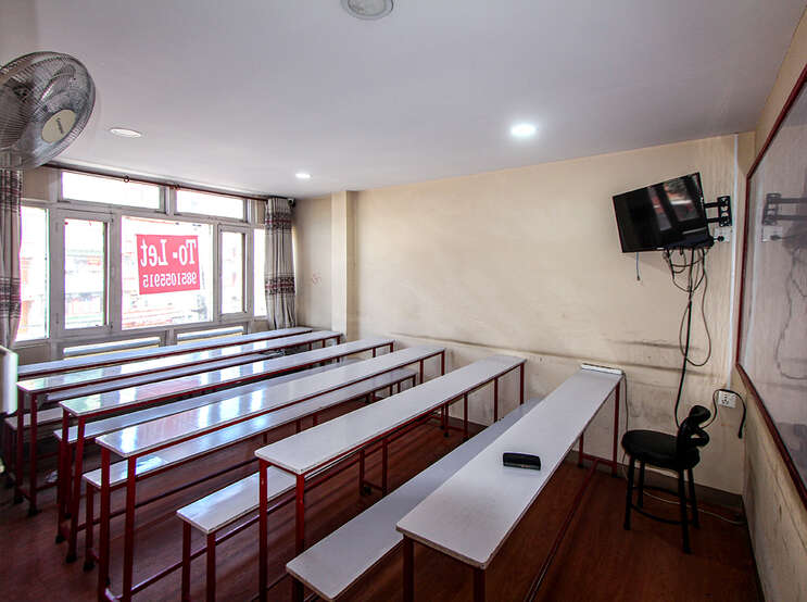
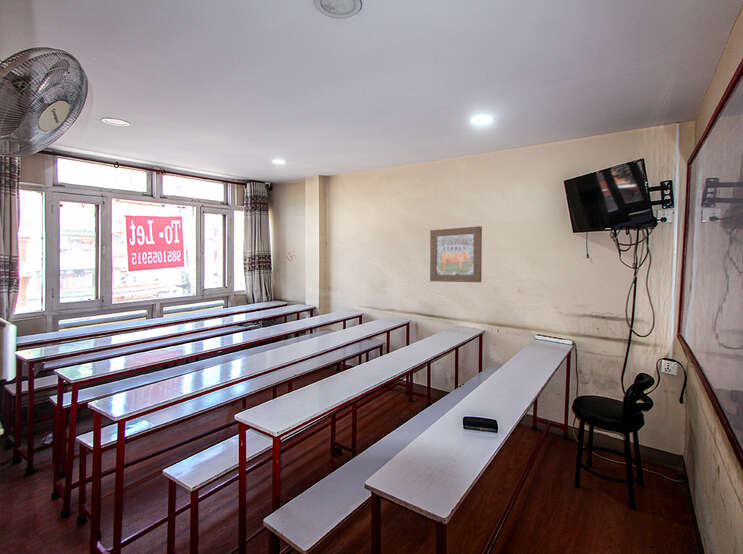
+ wall art (454, 255)
